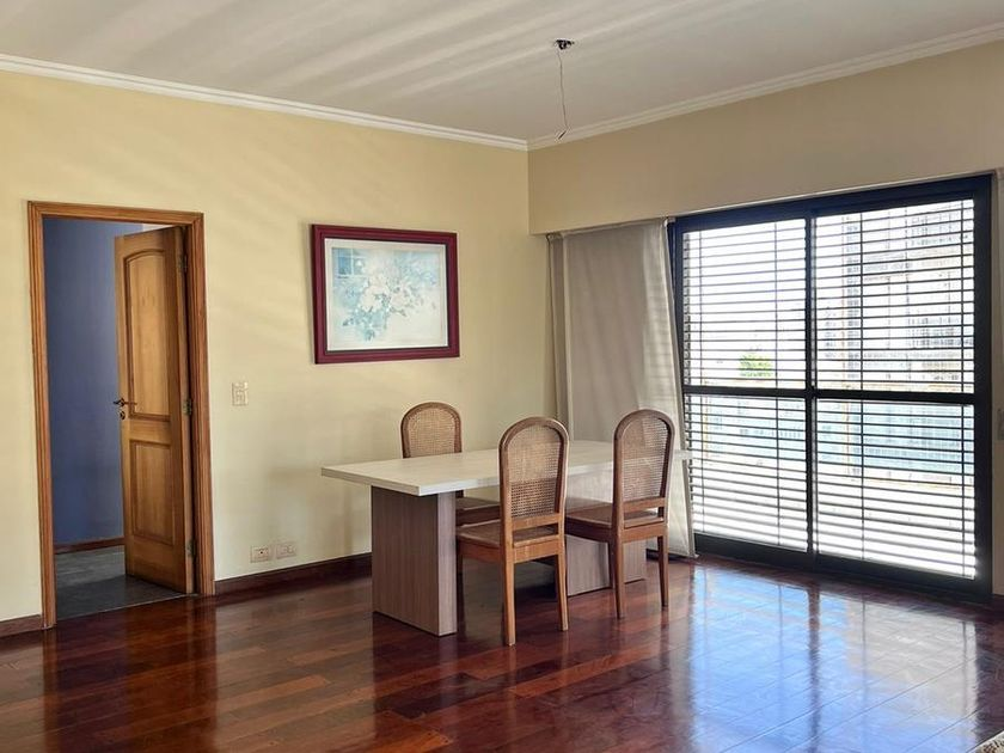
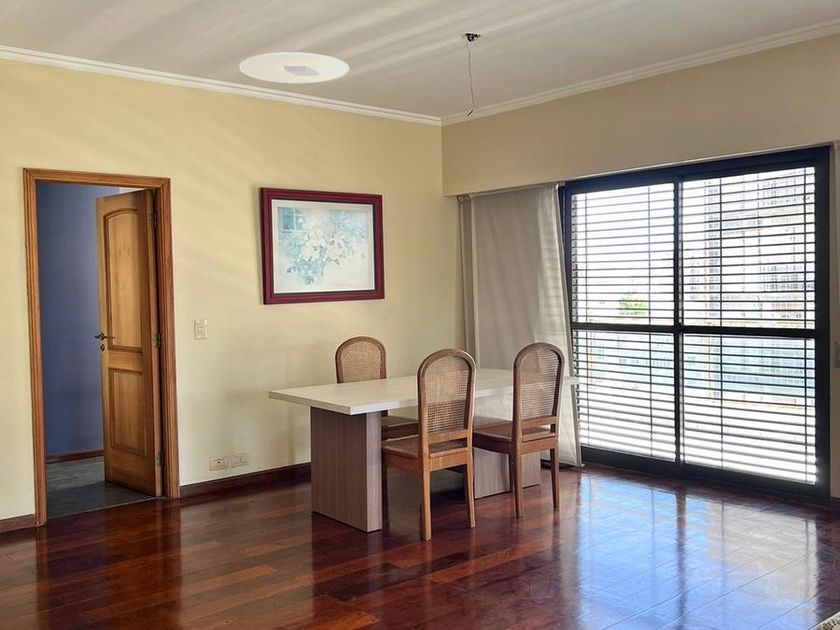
+ ceiling light (294, 63)
